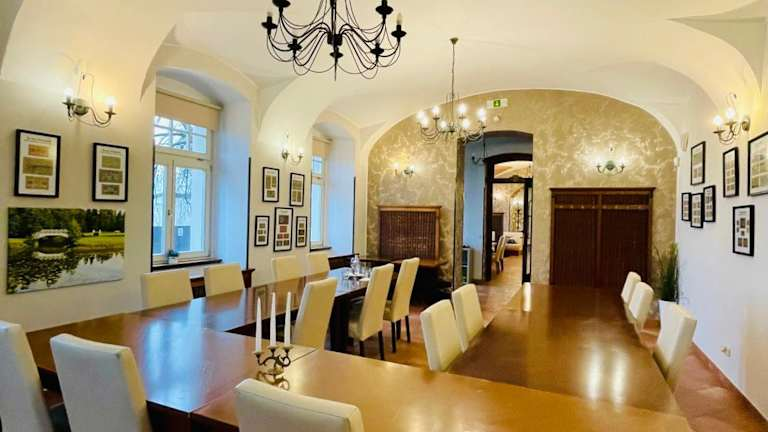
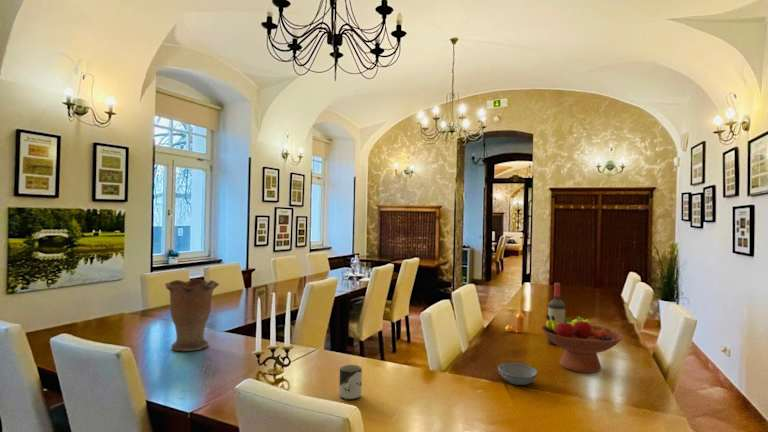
+ vase (191, 313)
+ bowl (517, 375)
+ cup (349, 383)
+ pepper shaker (516, 322)
+ wine bottle (556, 313)
+ fruit bowl (580, 342)
